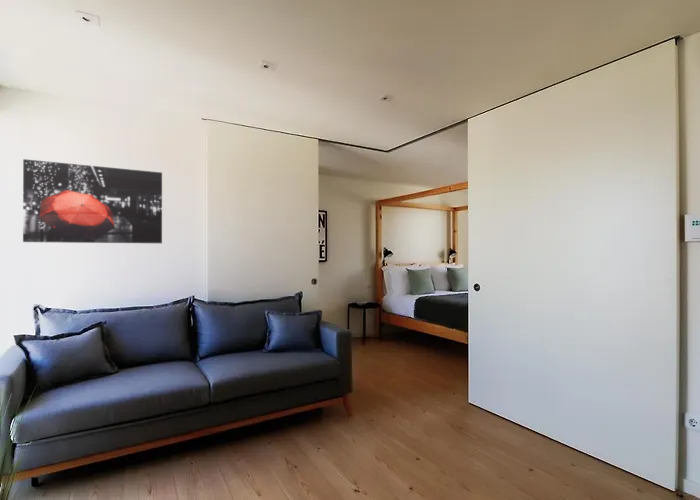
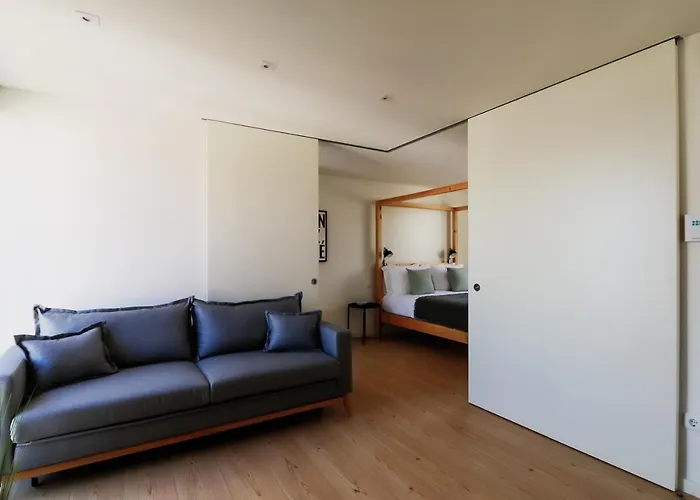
- wall art (98, 204)
